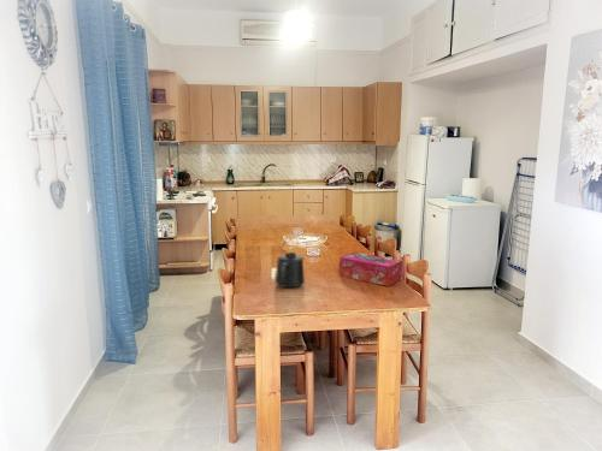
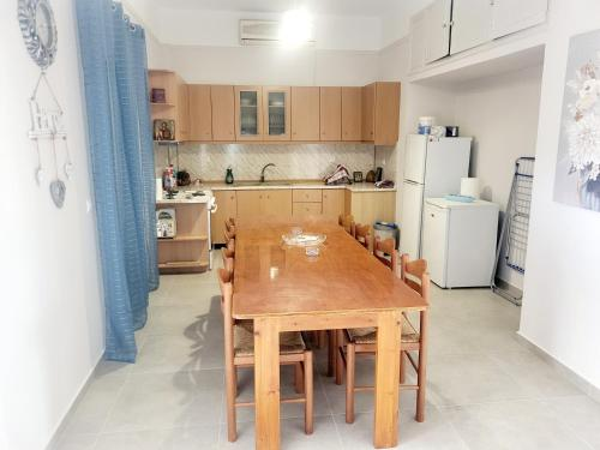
- tissue box (370, 267)
- mug (290, 269)
